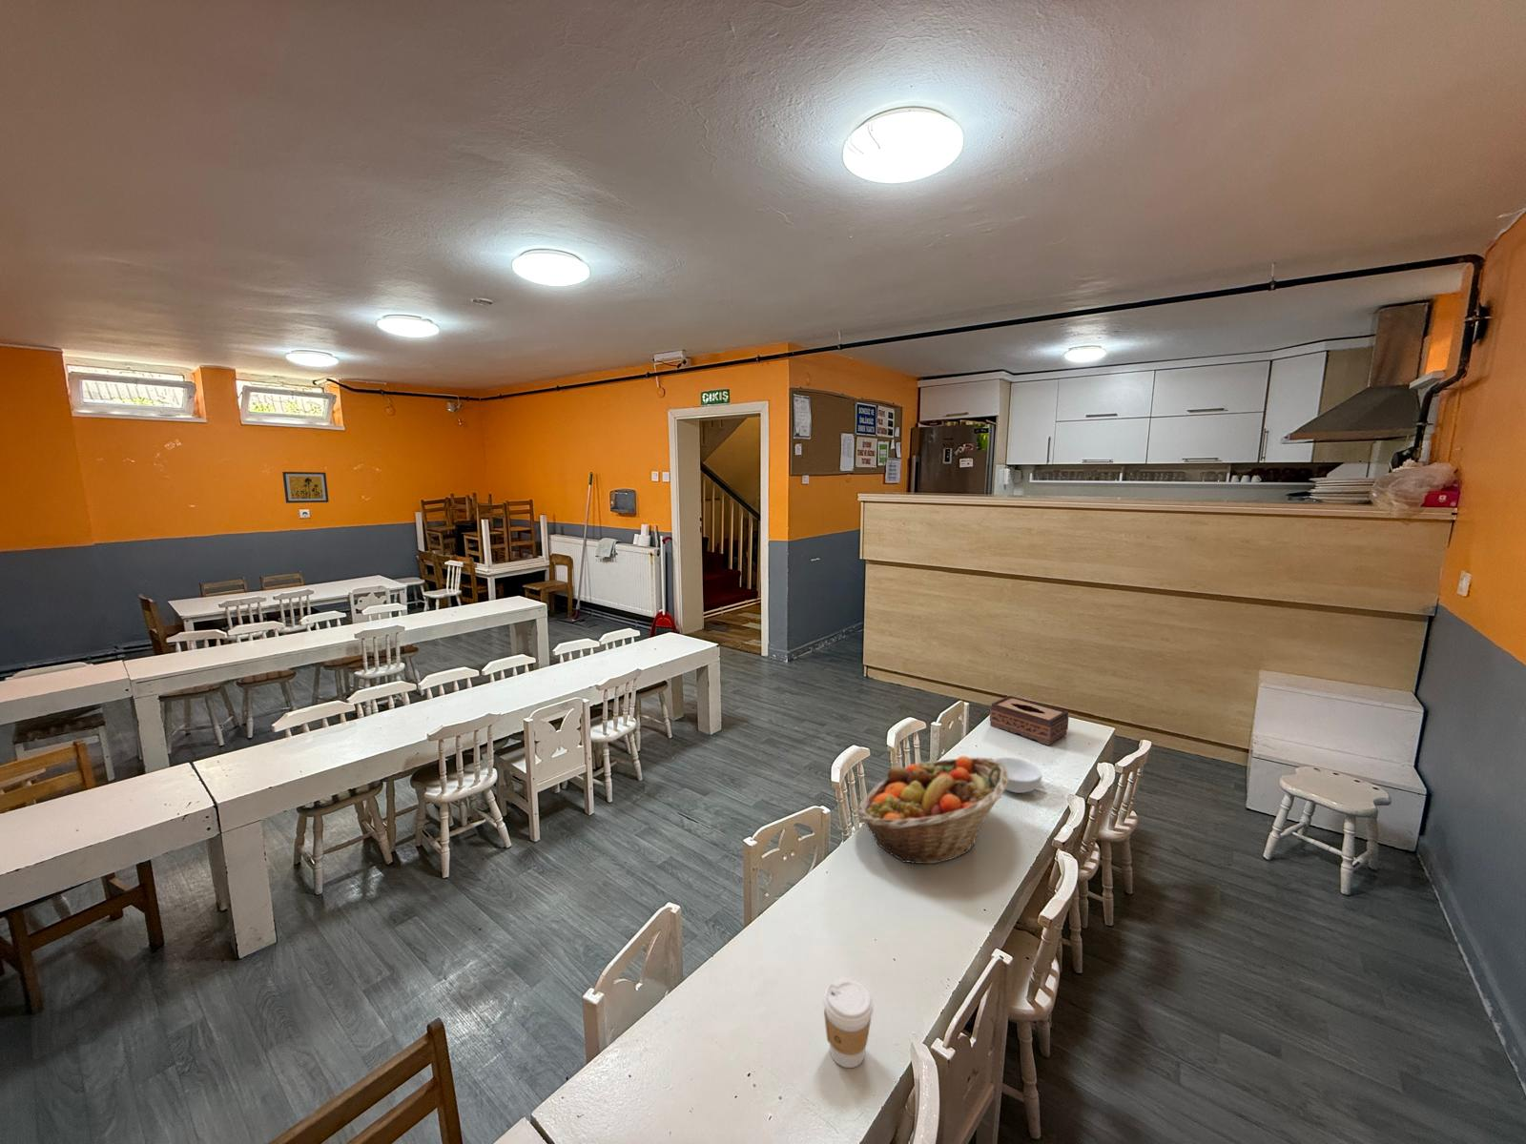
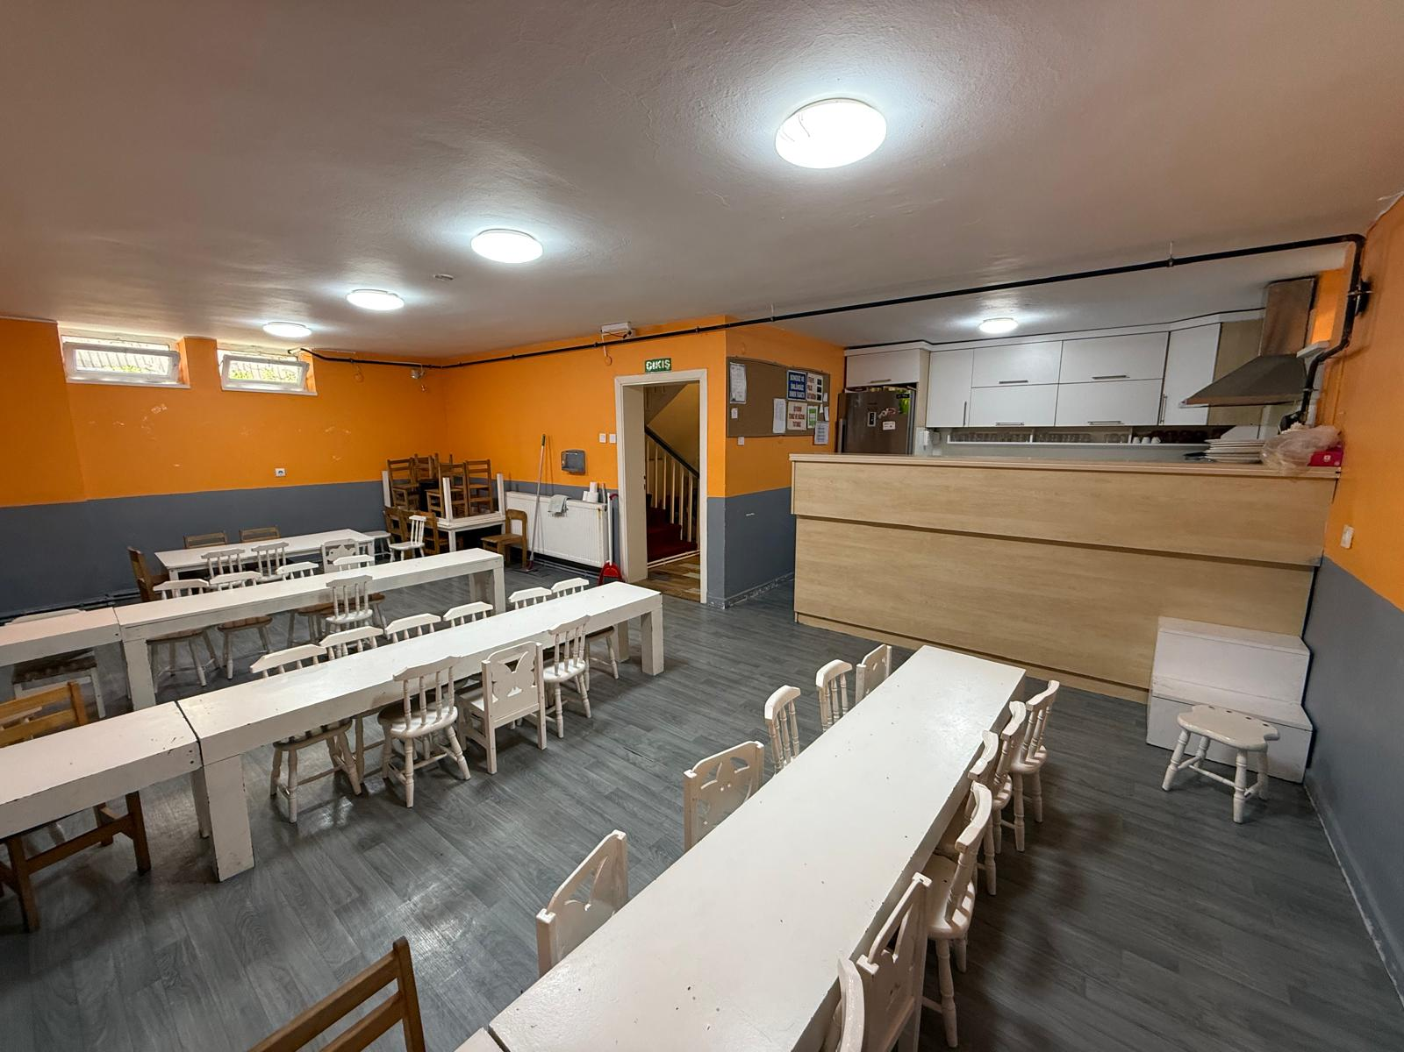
- wall art (306, 487)
- fruit basket (931, 800)
- tissue box (1029, 719)
- cereal bowl (1014, 777)
- coffee cup (848, 1023)
